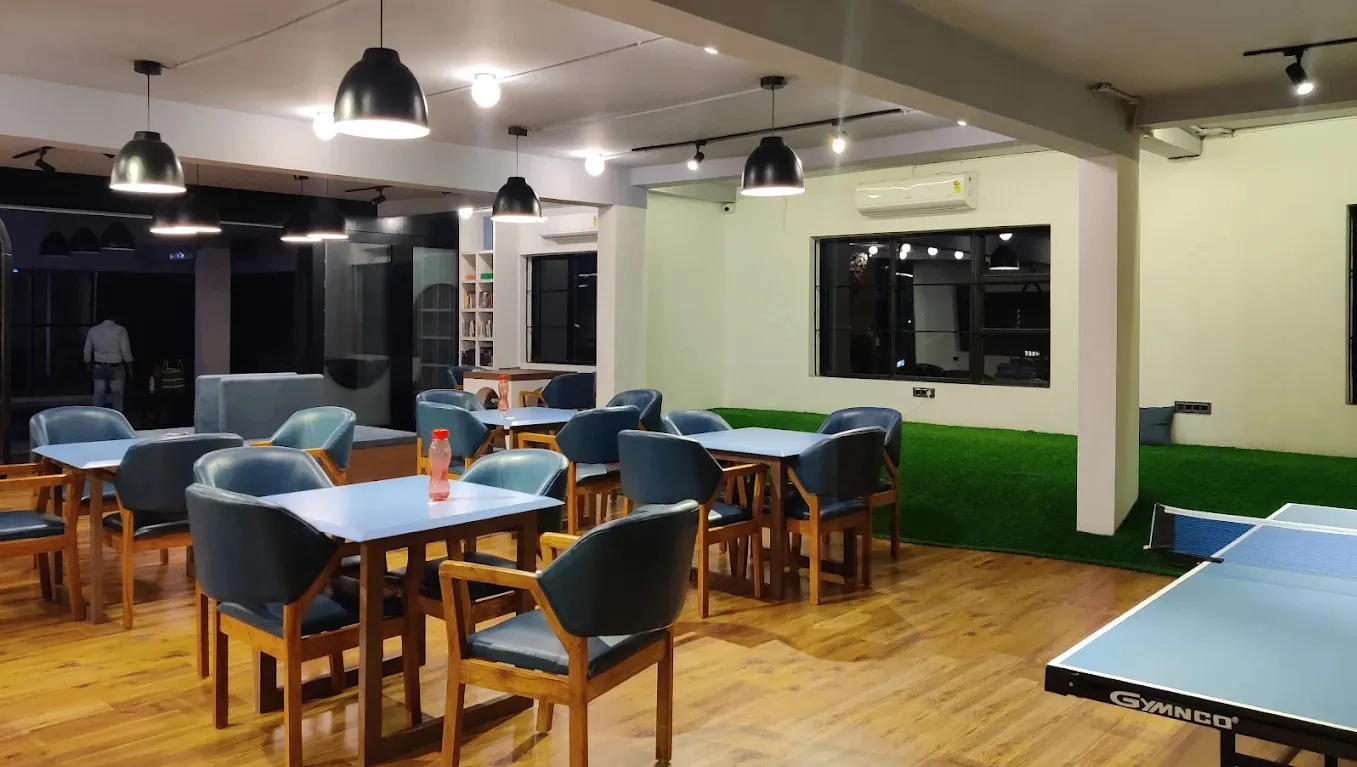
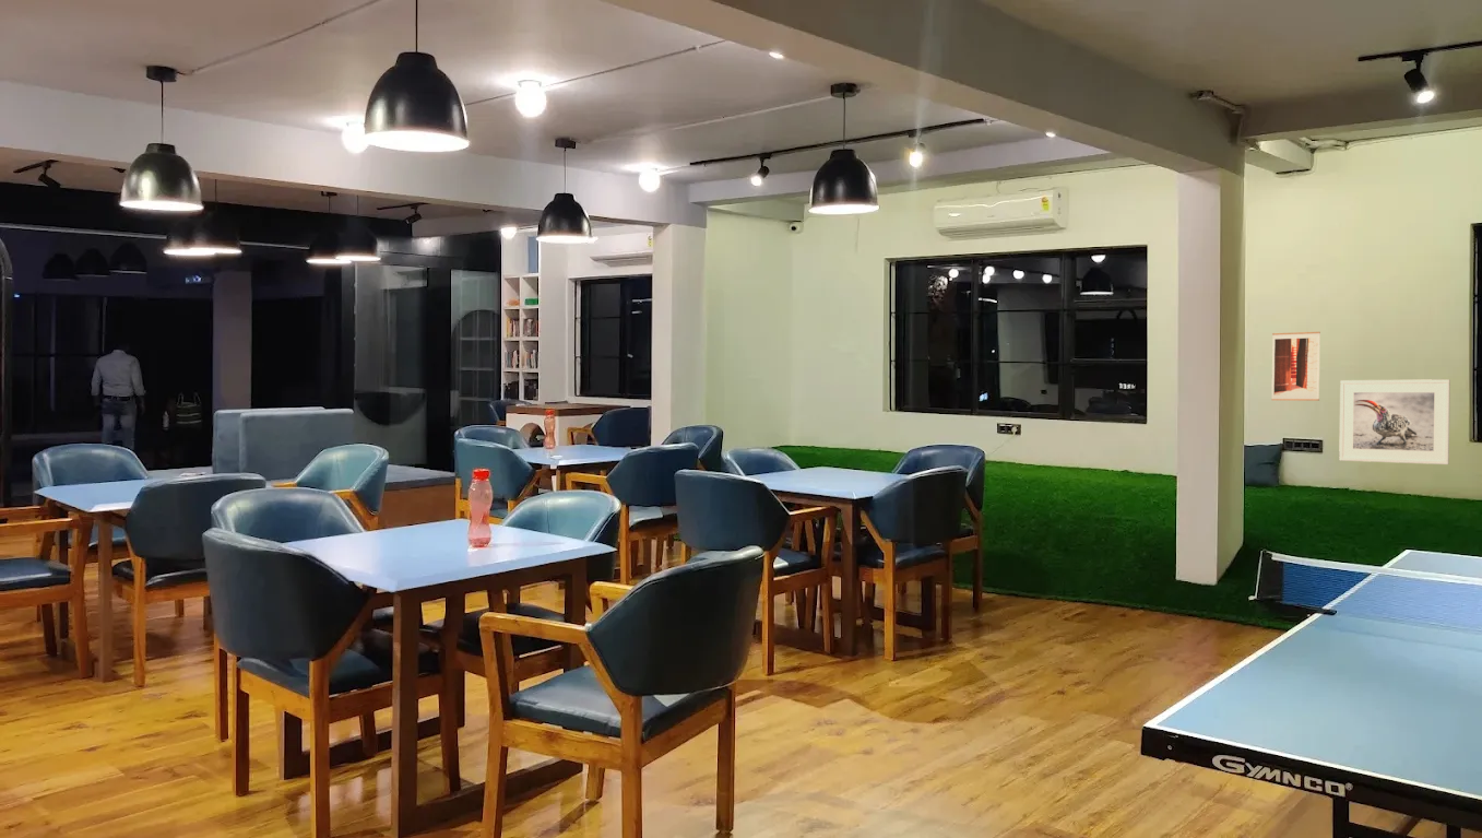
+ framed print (1392, 421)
+ wall art (1295, 366)
